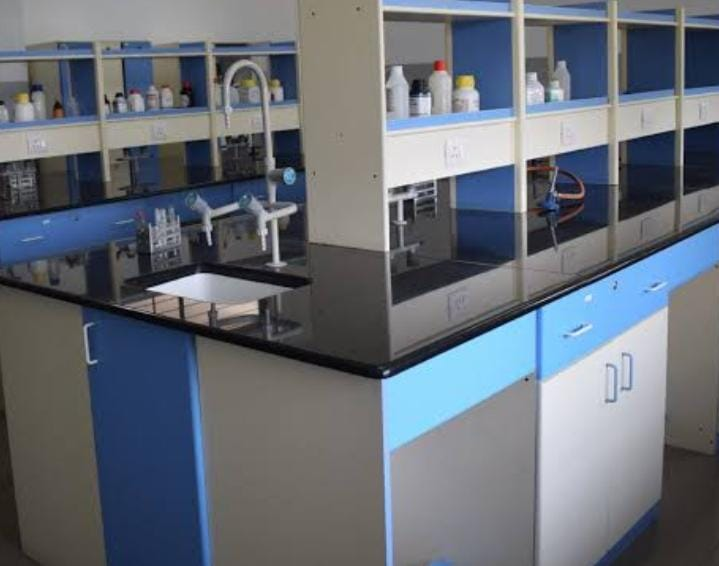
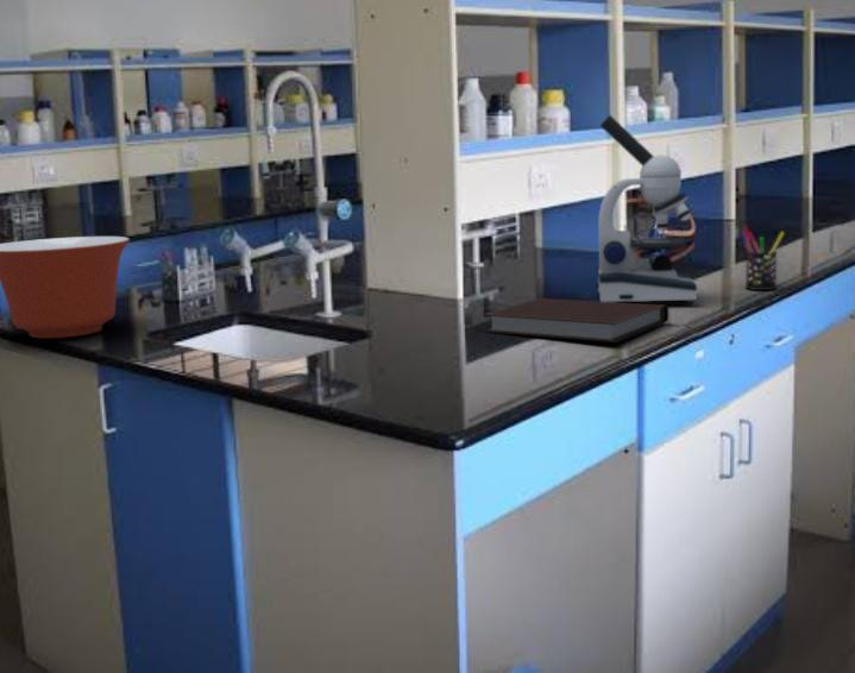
+ microscope (648, 202)
+ pen holder (759, 257)
+ notebook (576, 317)
+ mixing bowl (61, 288)
